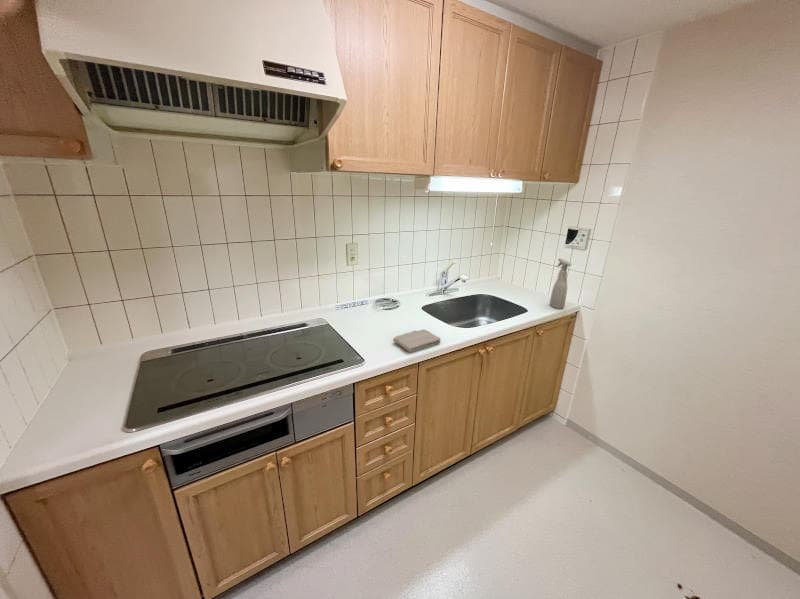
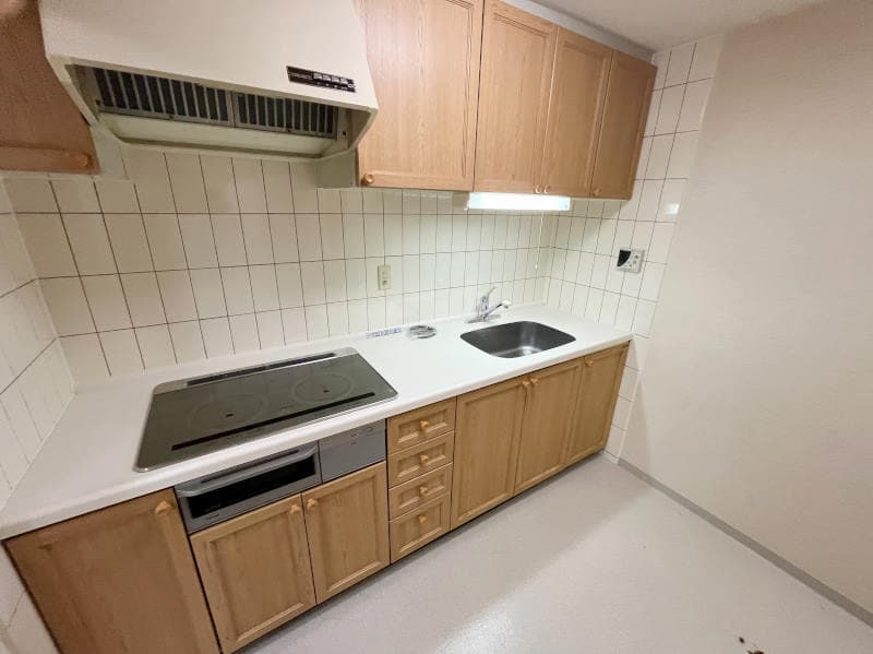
- spray bottle (561, 283)
- washcloth (417, 339)
